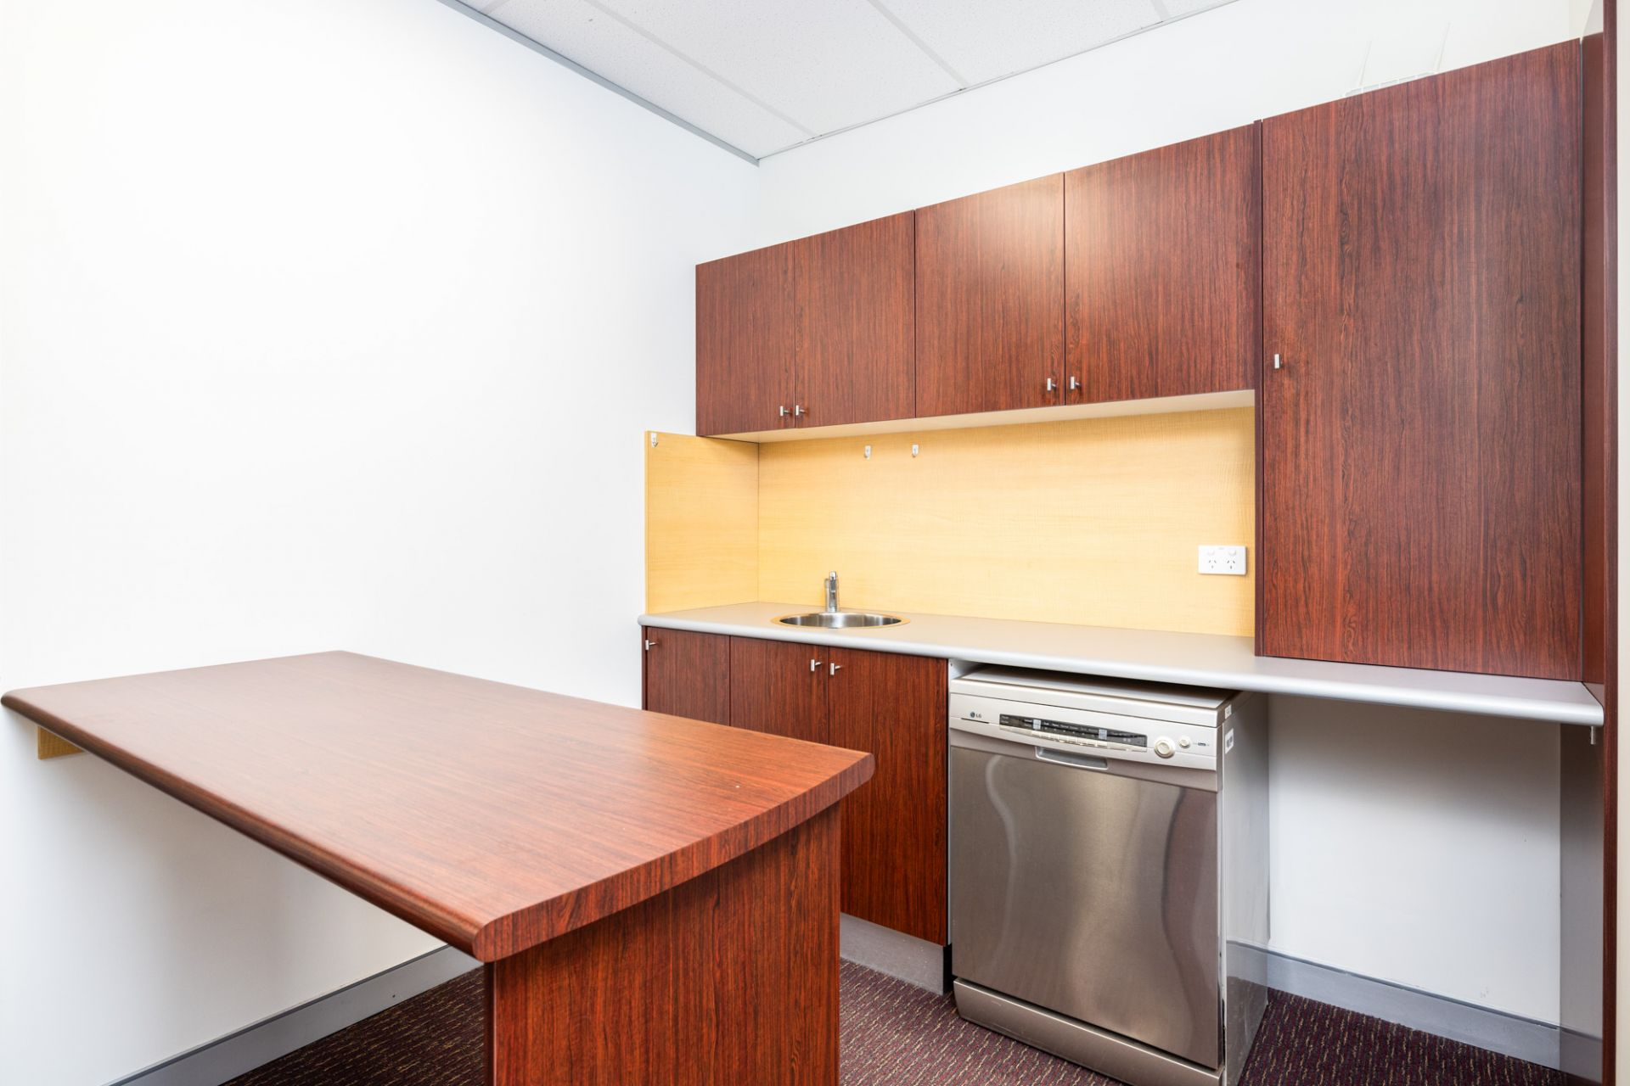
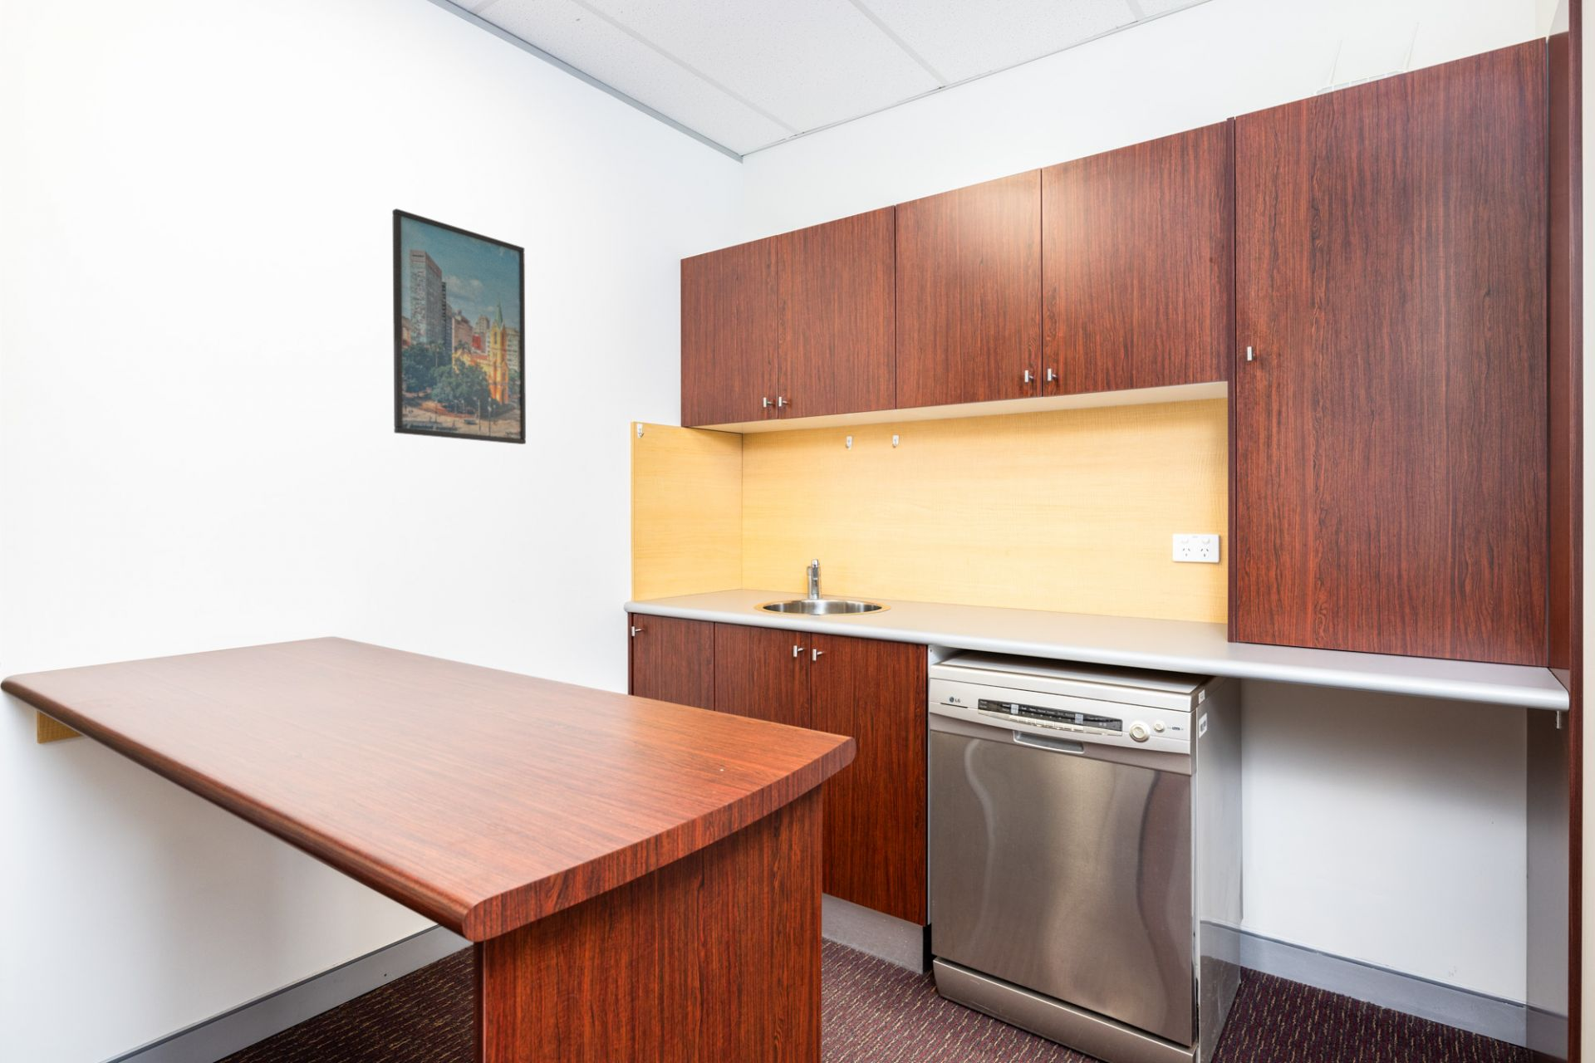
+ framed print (463, 333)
